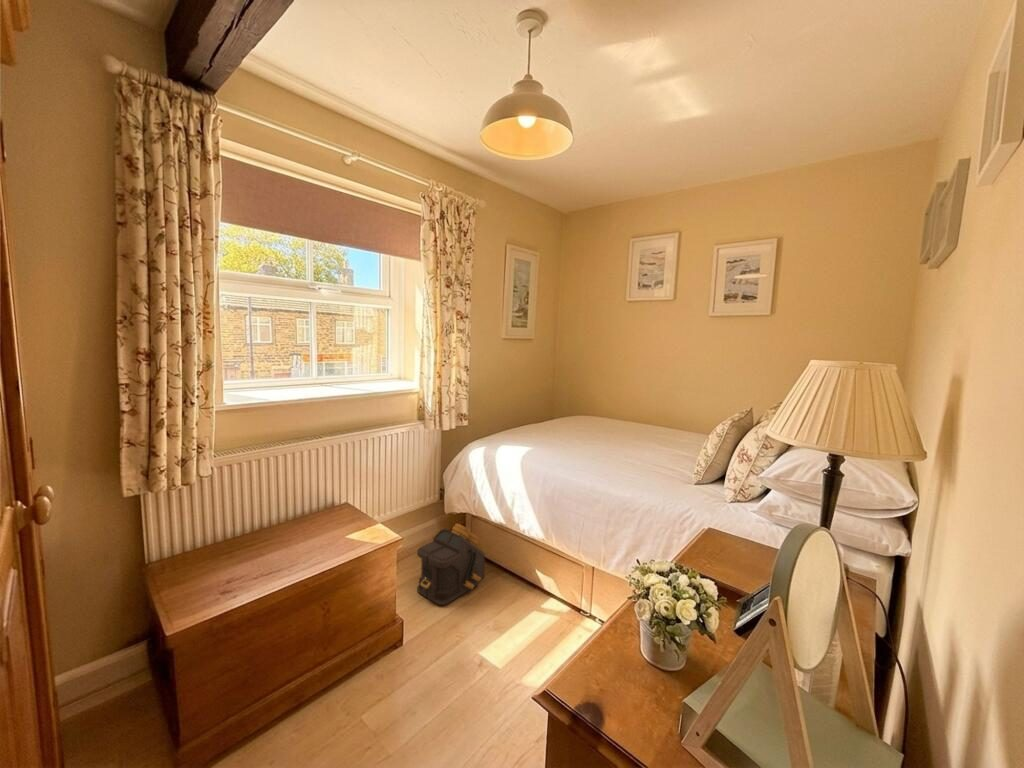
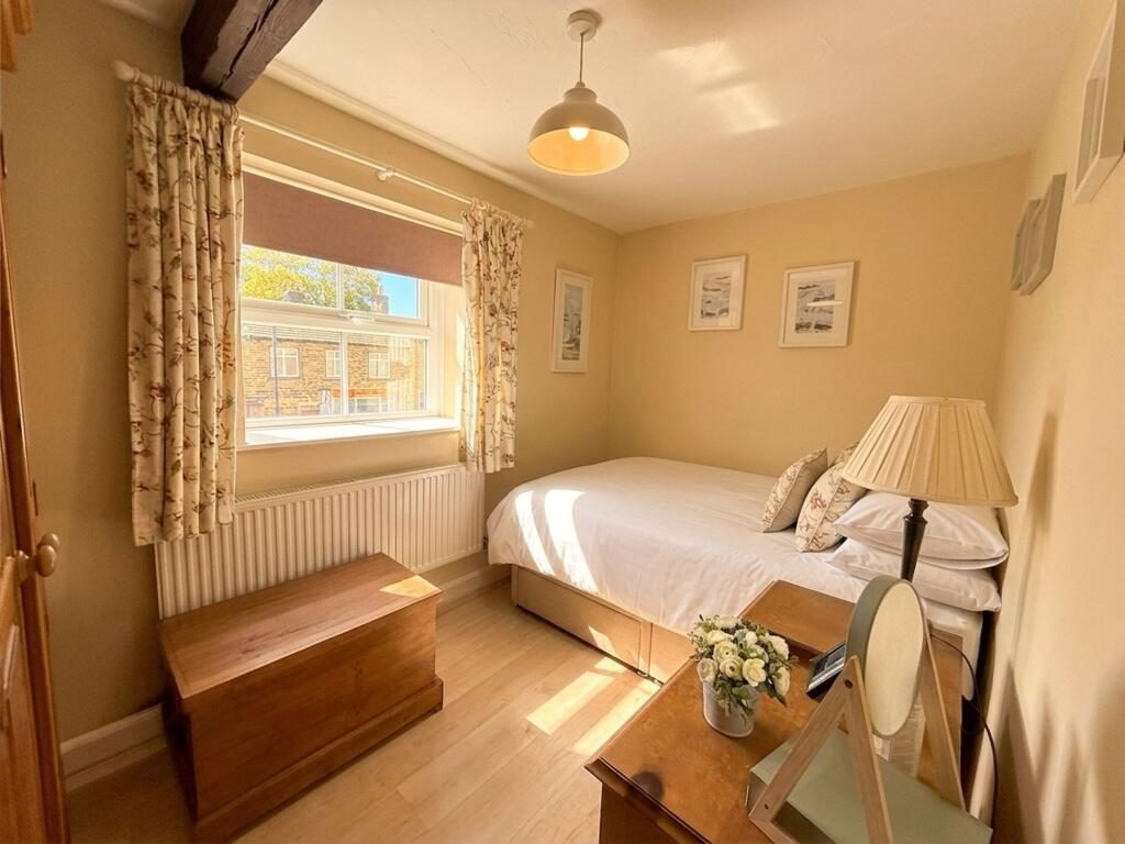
- backpack (452, 556)
